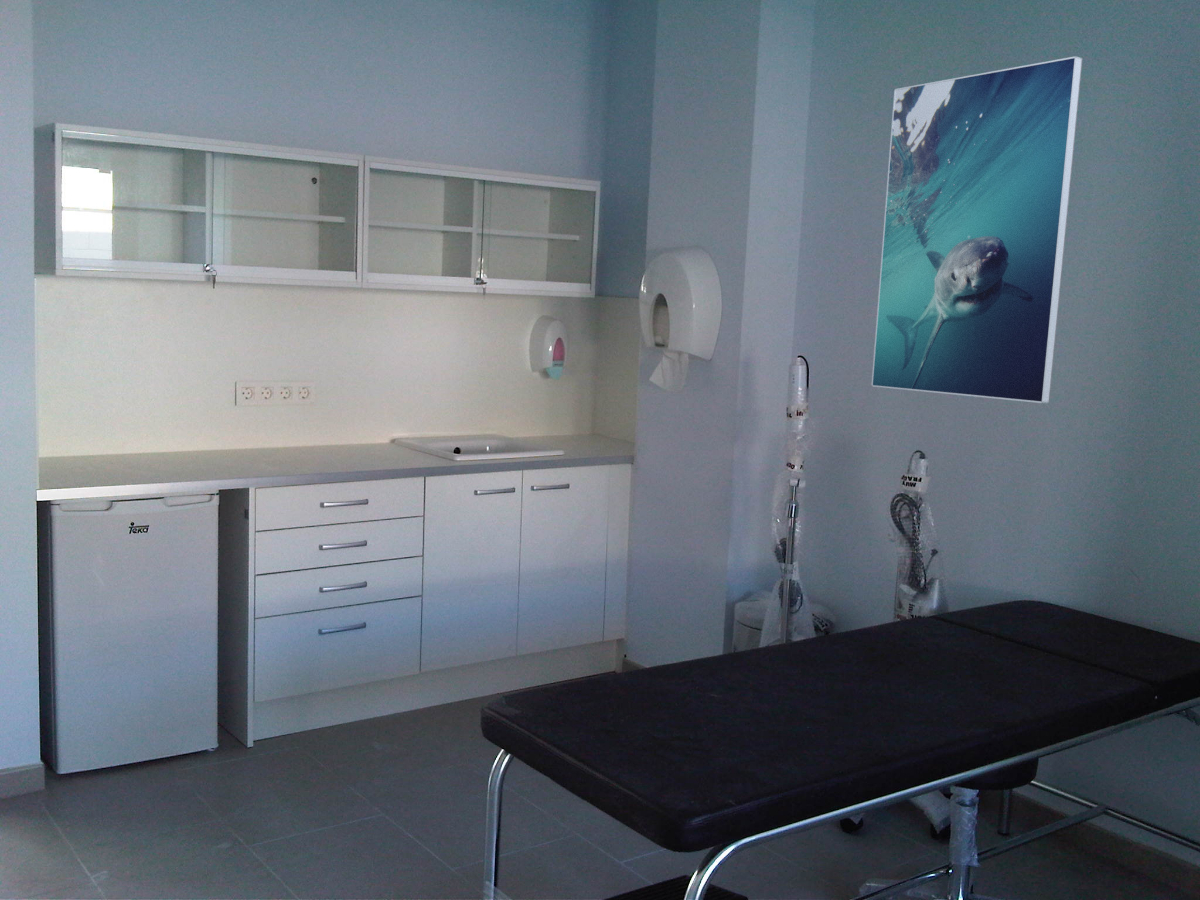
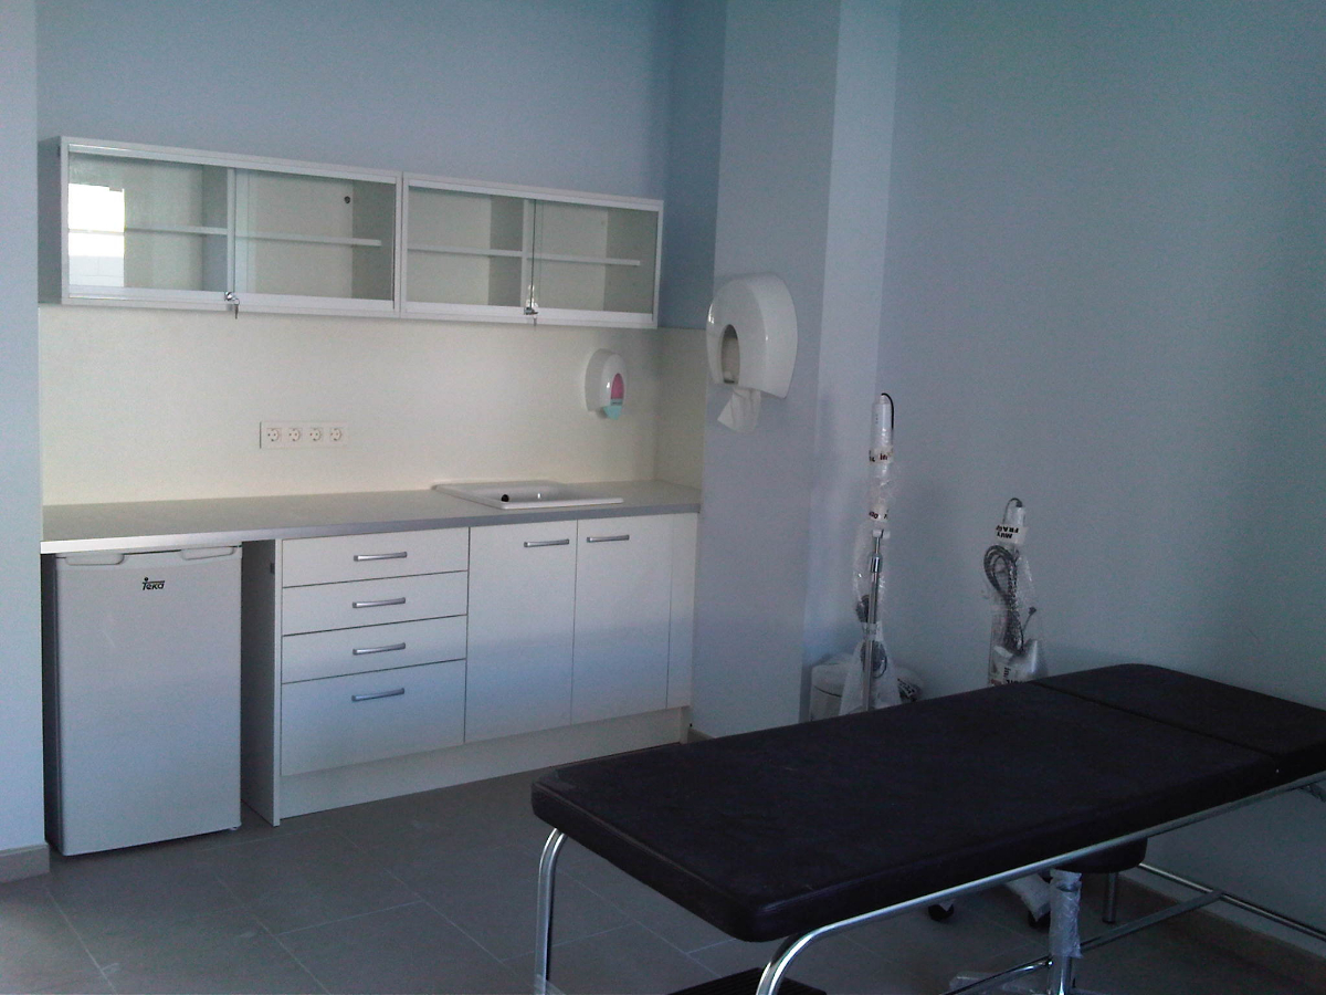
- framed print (967, 237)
